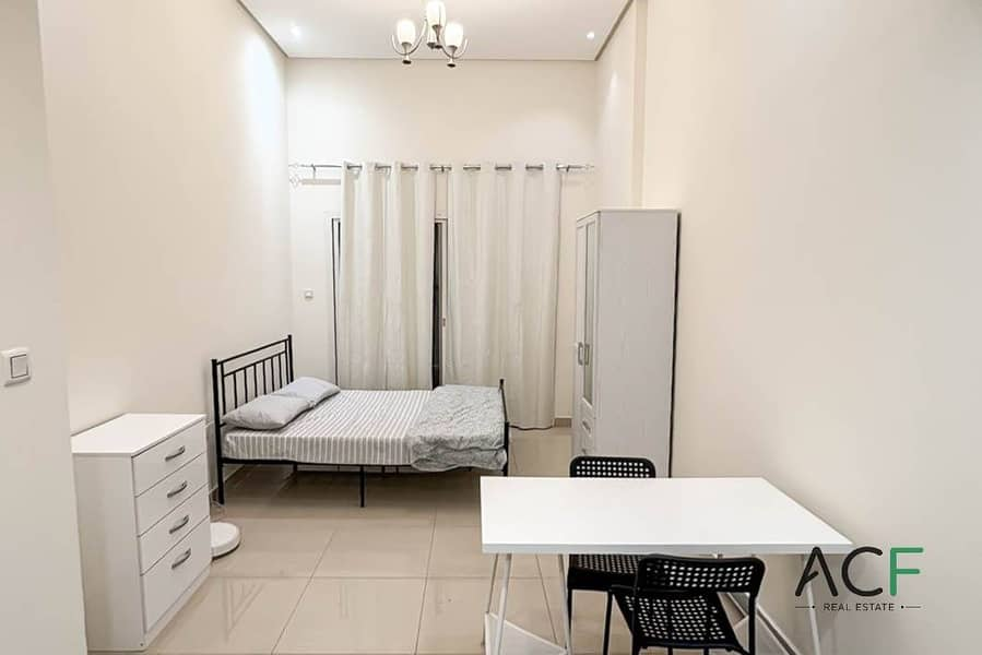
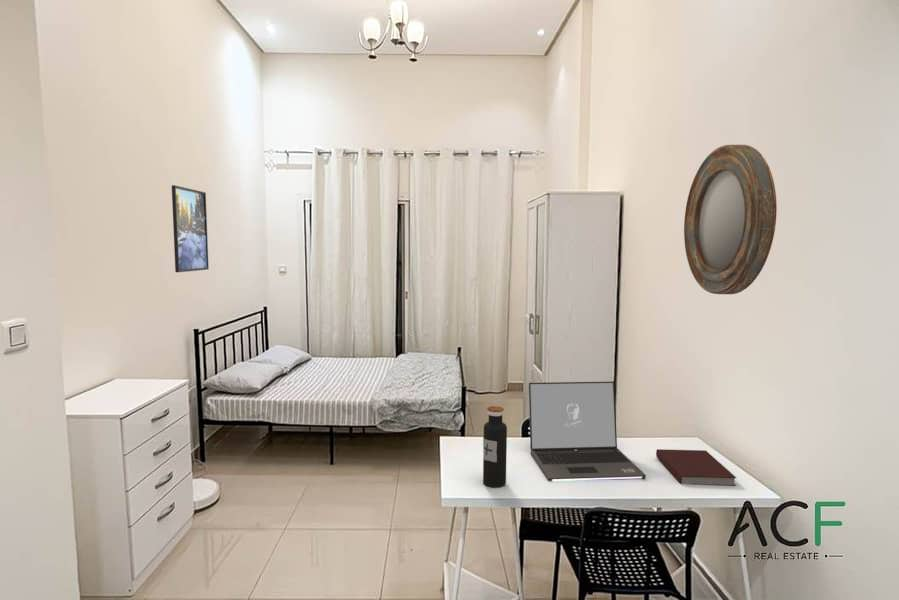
+ home mirror (723, 220)
+ notebook (693, 466)
+ water bottle (495, 445)
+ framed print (191, 230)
+ laptop (583, 427)
